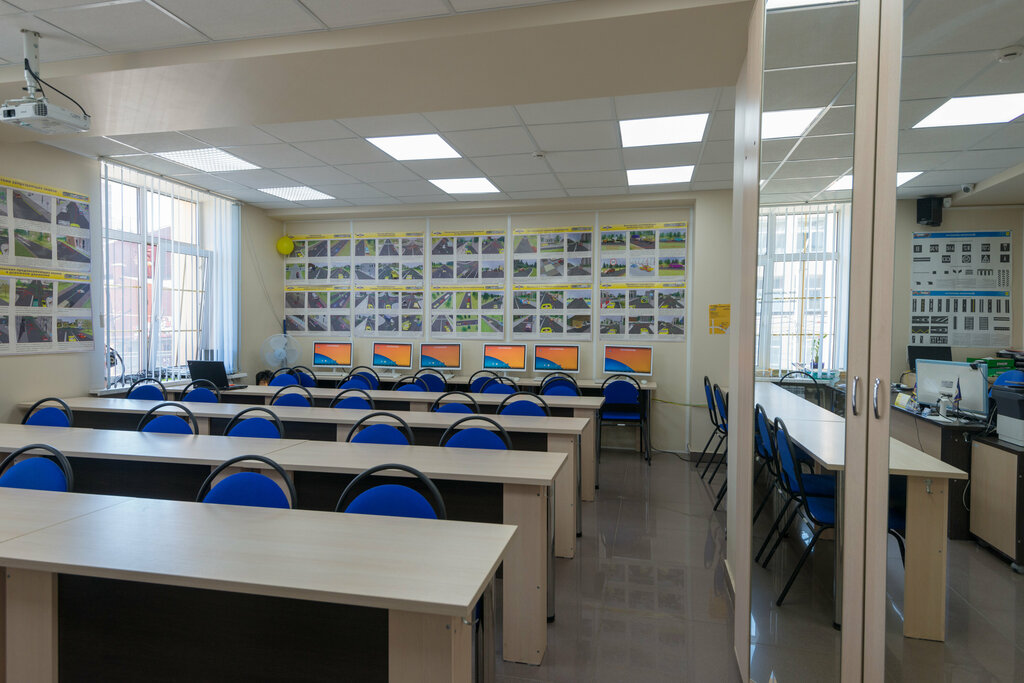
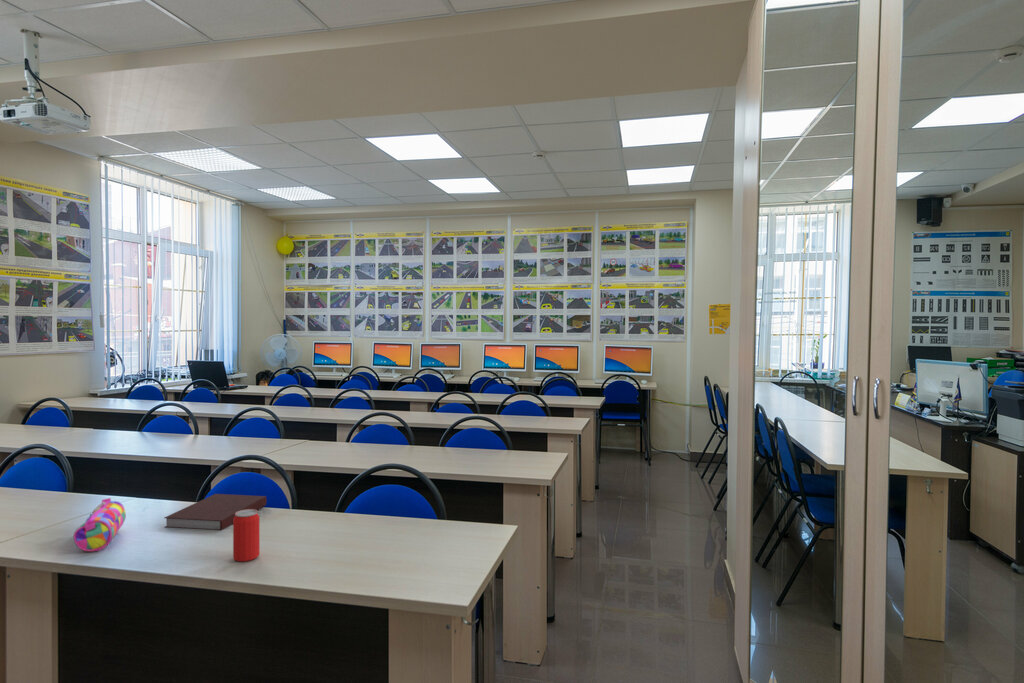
+ pencil case (101, 524)
+ notebook (218, 510)
+ beverage can (246, 534)
